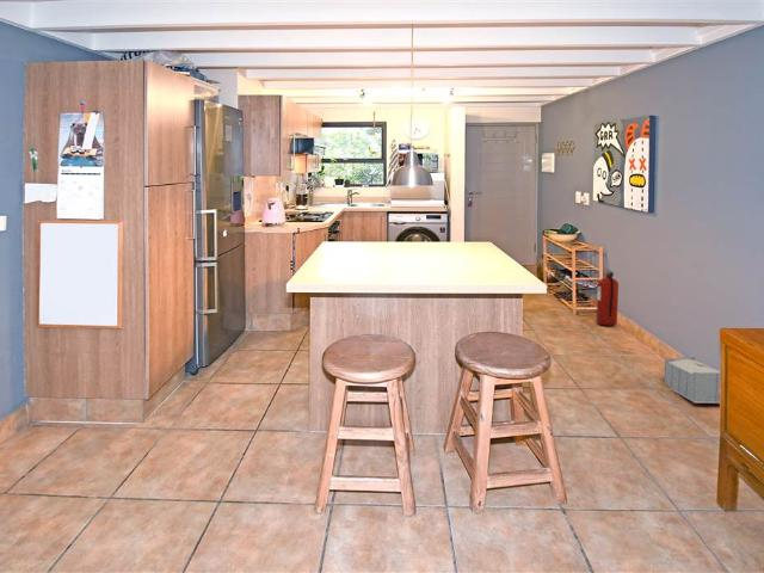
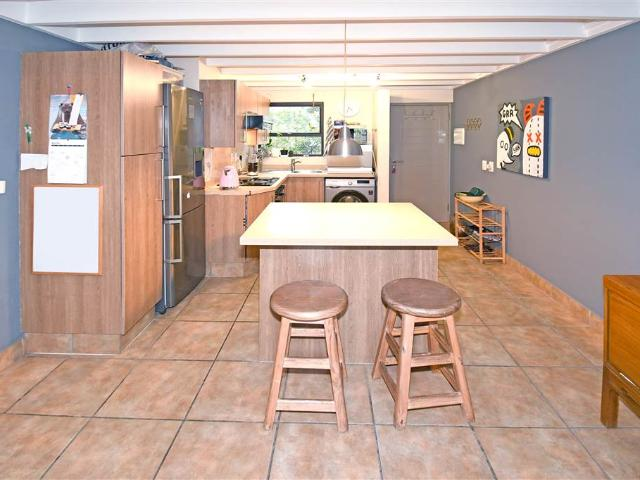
- fire extinguisher (608, 296)
- storage bin (695, 377)
